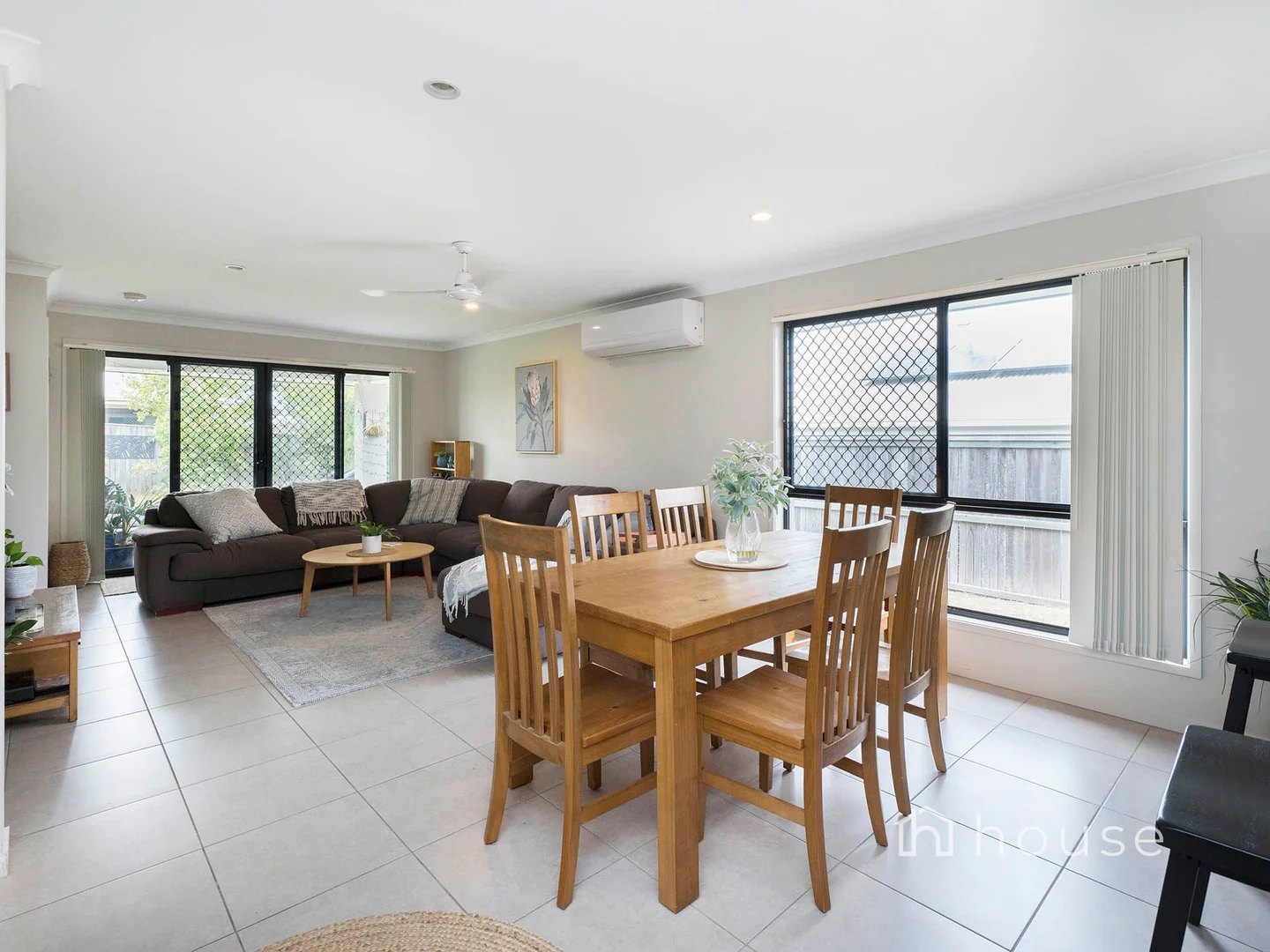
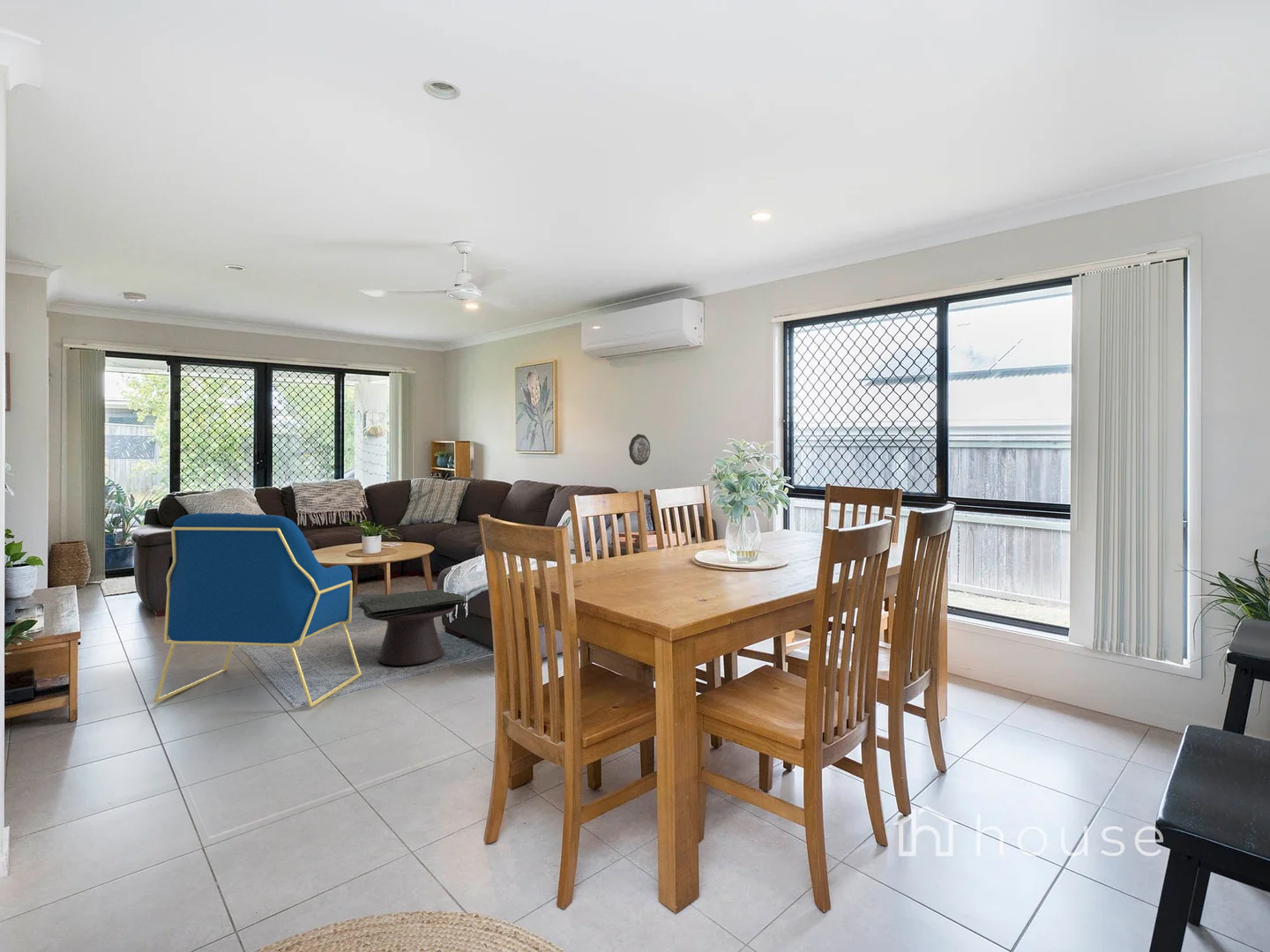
+ side table (412, 626)
+ decorative plate (640, 450)
+ armchair (263, 599)
